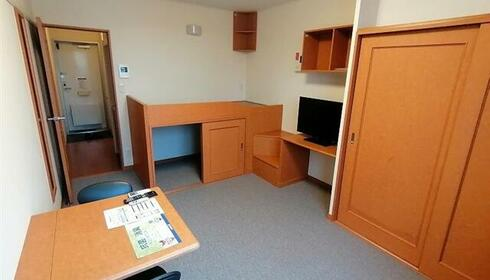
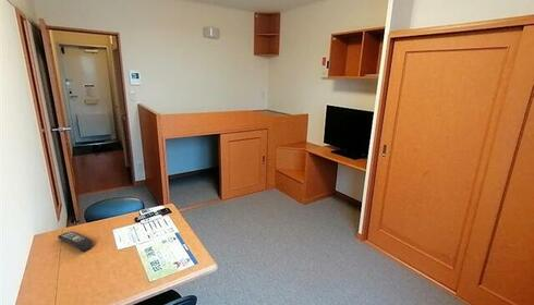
+ remote control (74, 240)
